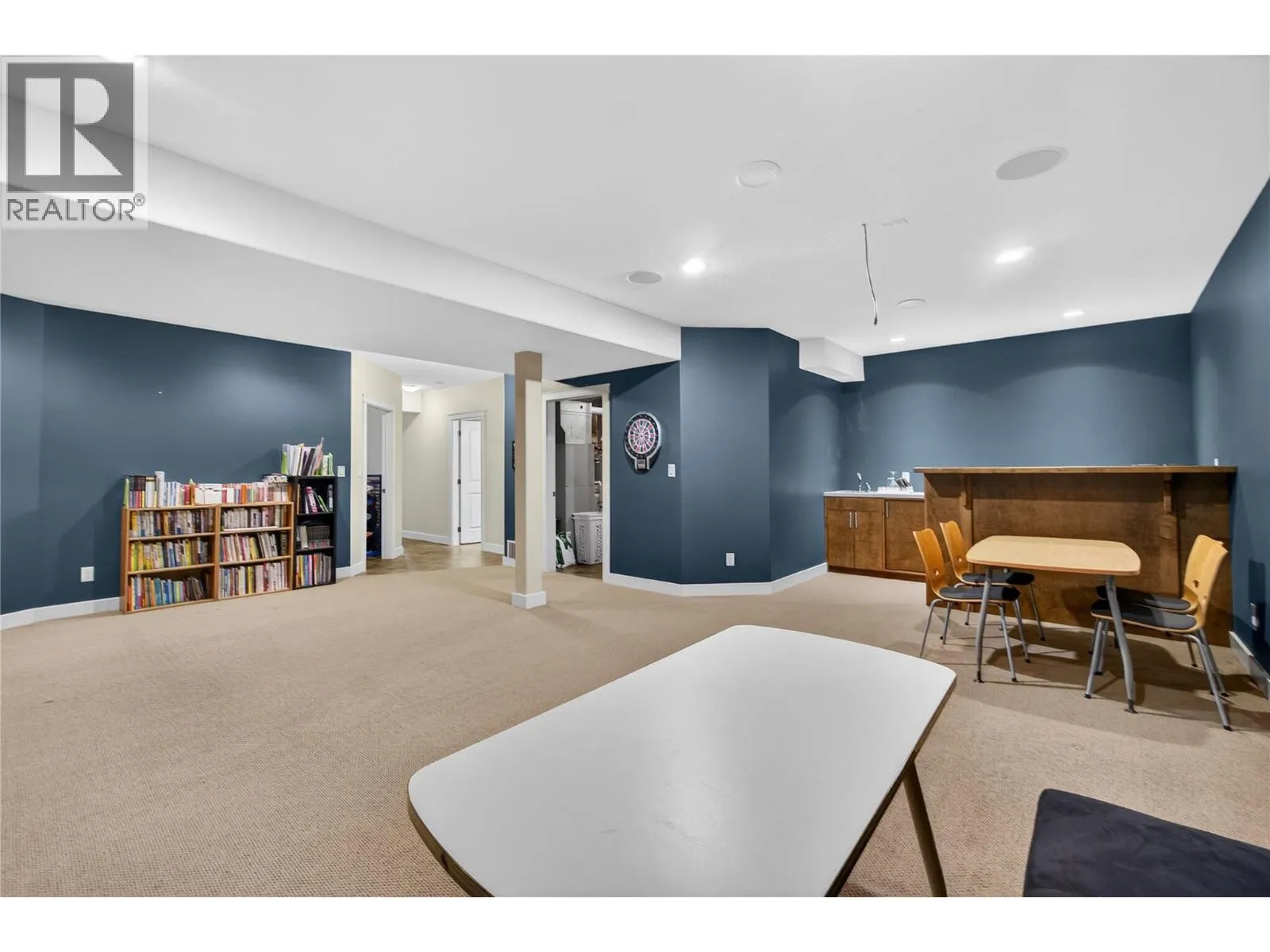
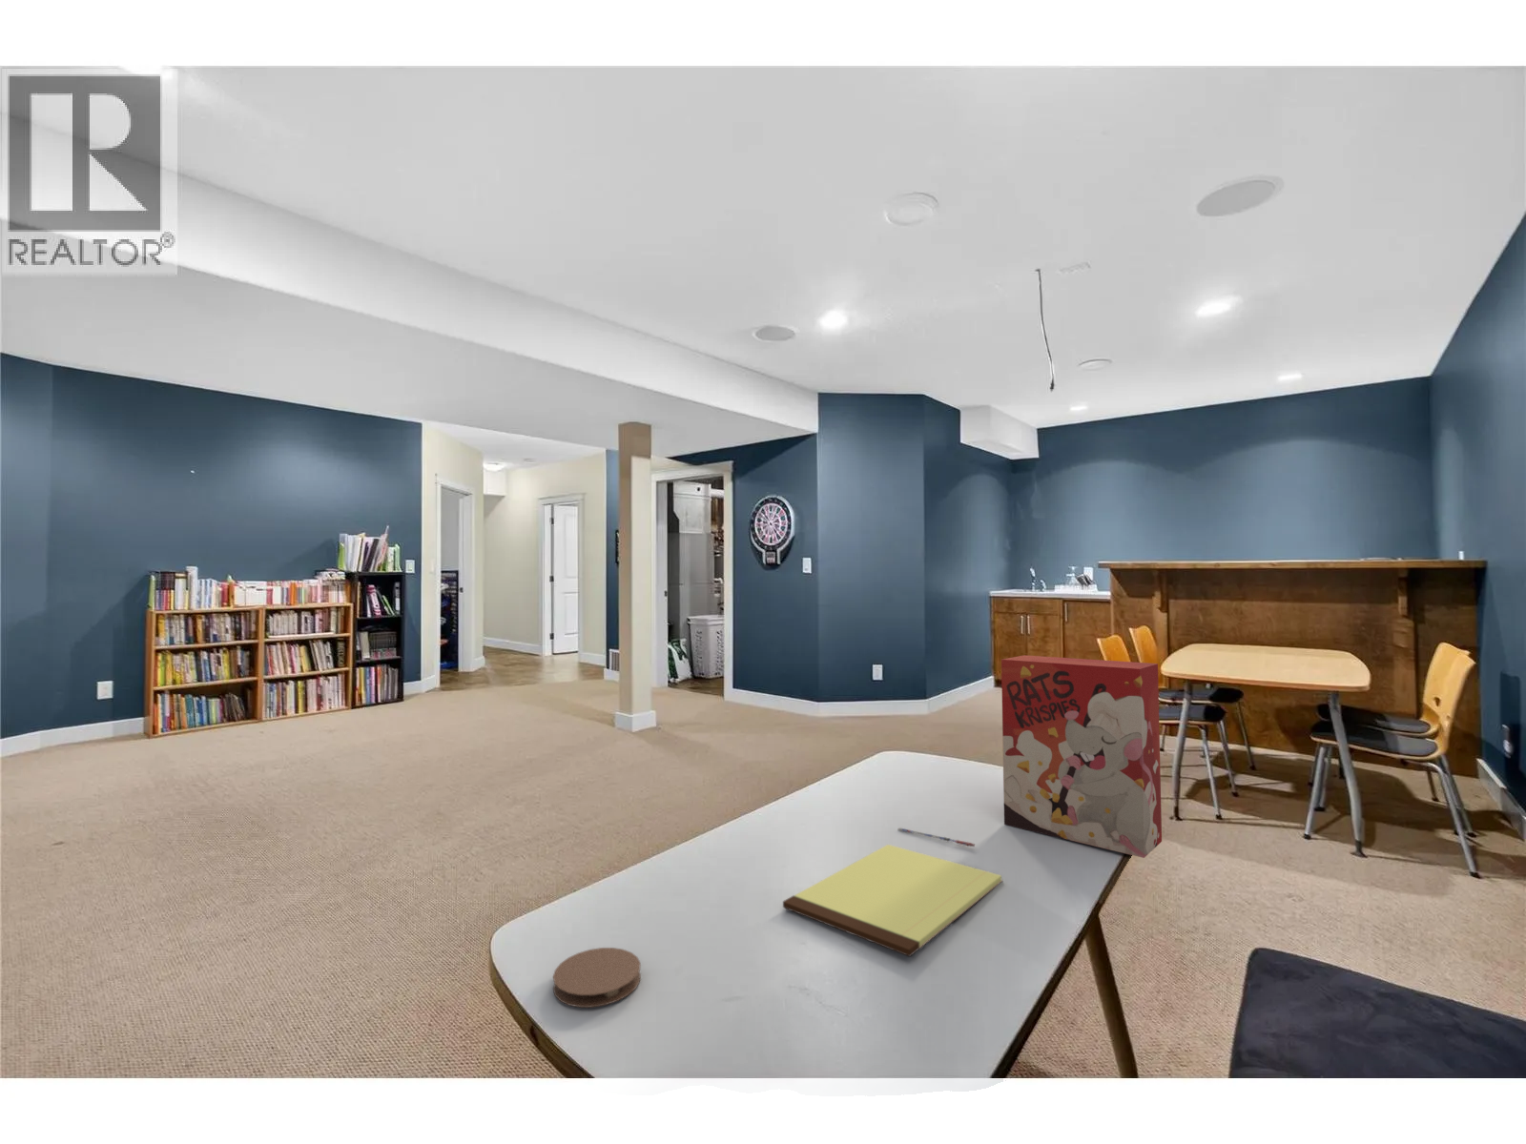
+ notepad (896, 890)
+ pen (935, 836)
+ cereal box (1078, 746)
+ coaster (597, 976)
